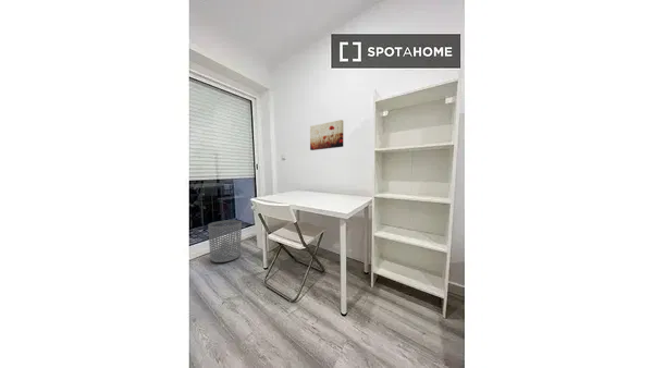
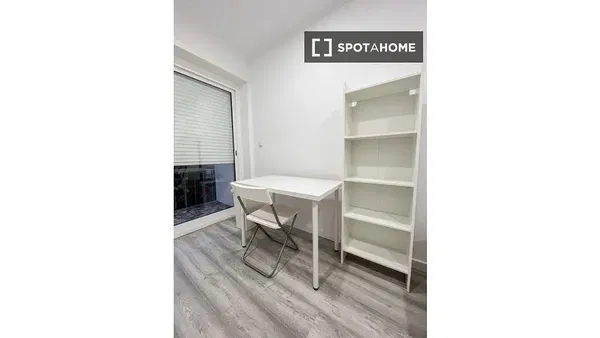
- wall art (325, 135)
- waste bin (225, 241)
